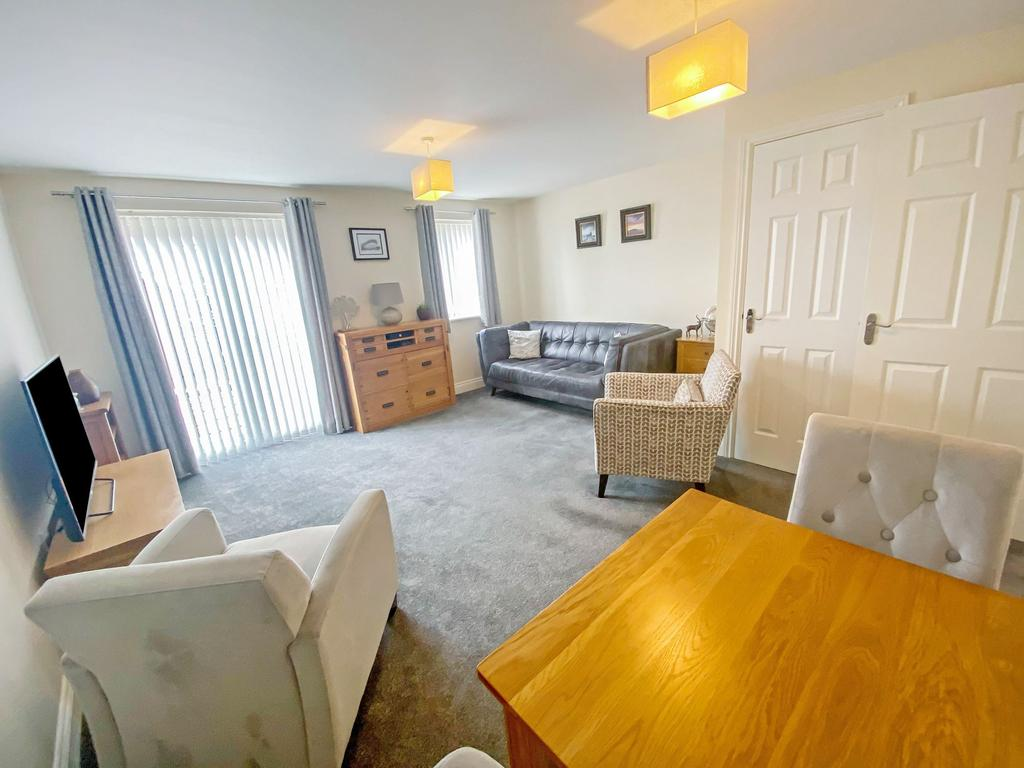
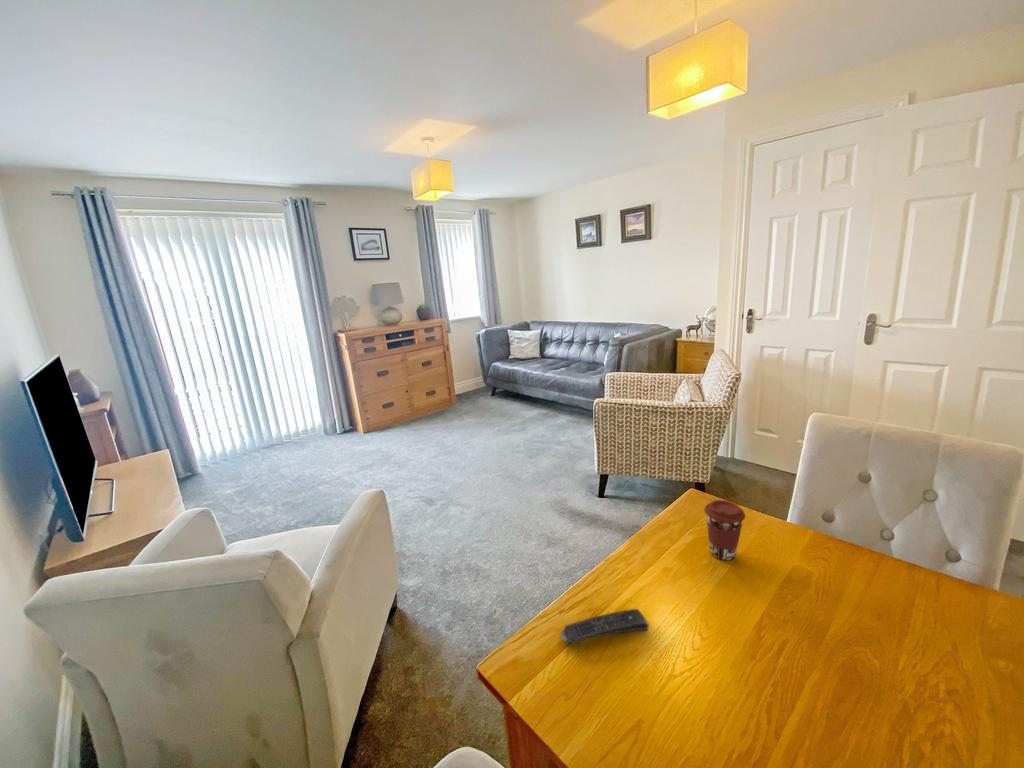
+ coffee cup (723, 530)
+ remote control (603, 627)
